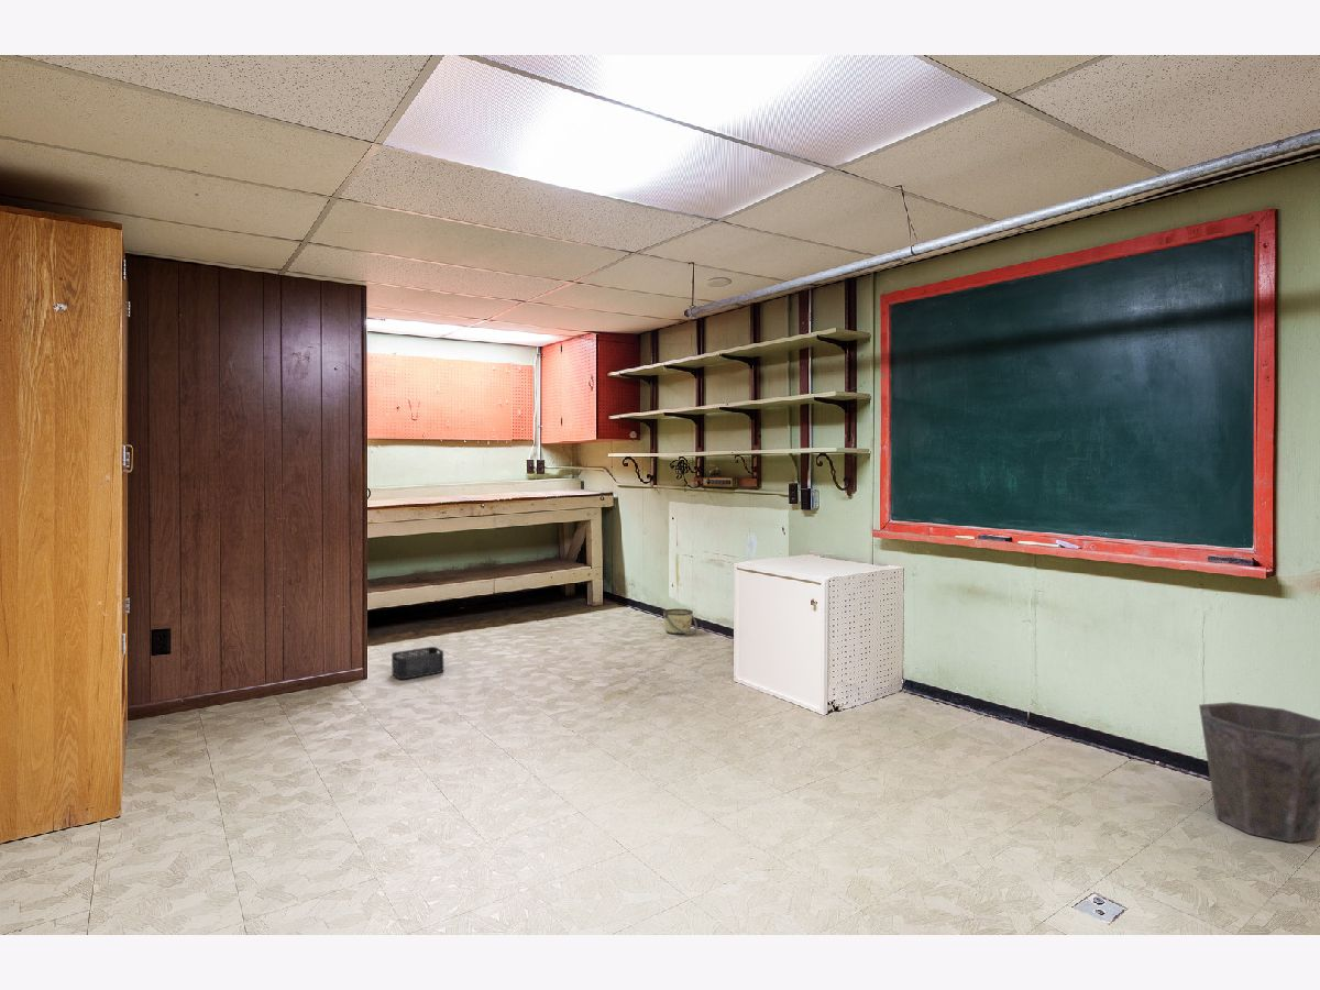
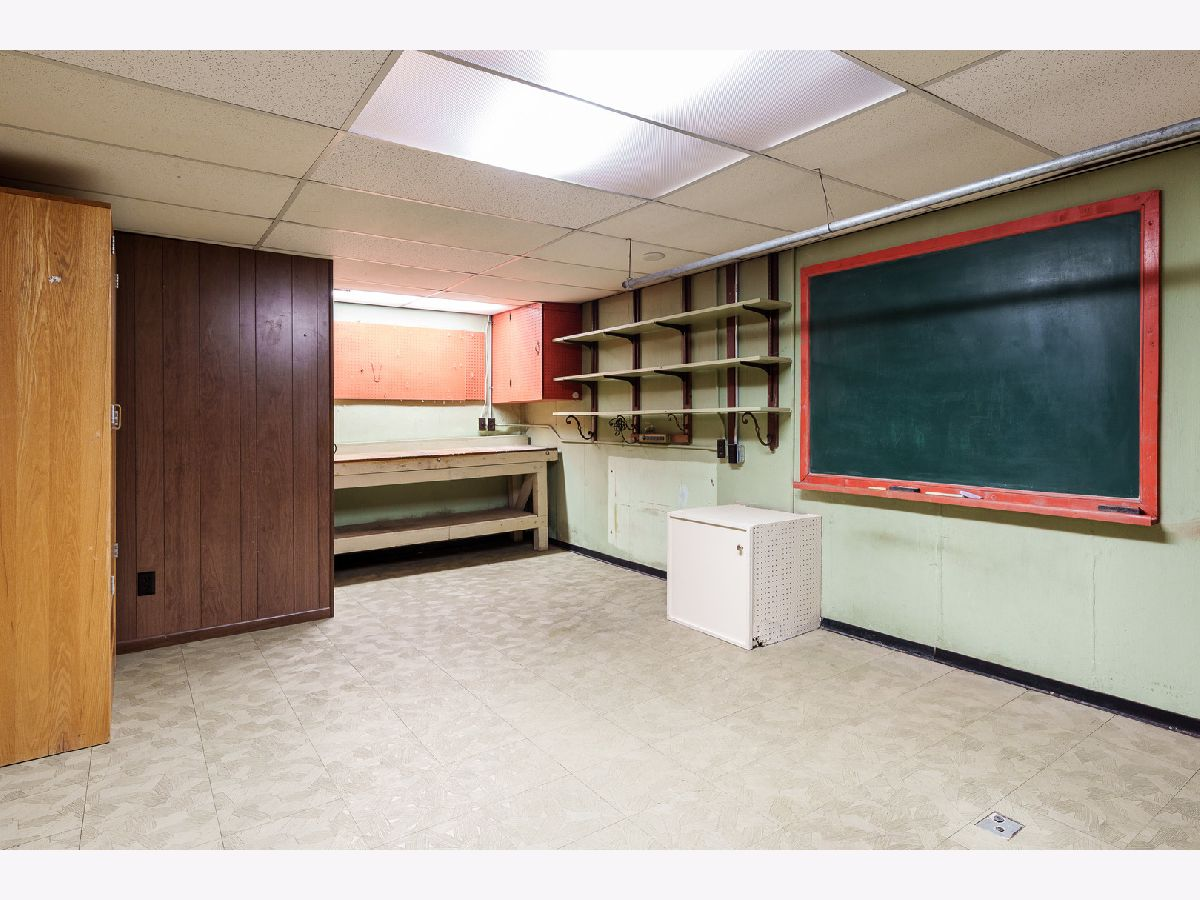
- storage bin (417, 662)
- bucket (680, 622)
- waste bin (1263, 770)
